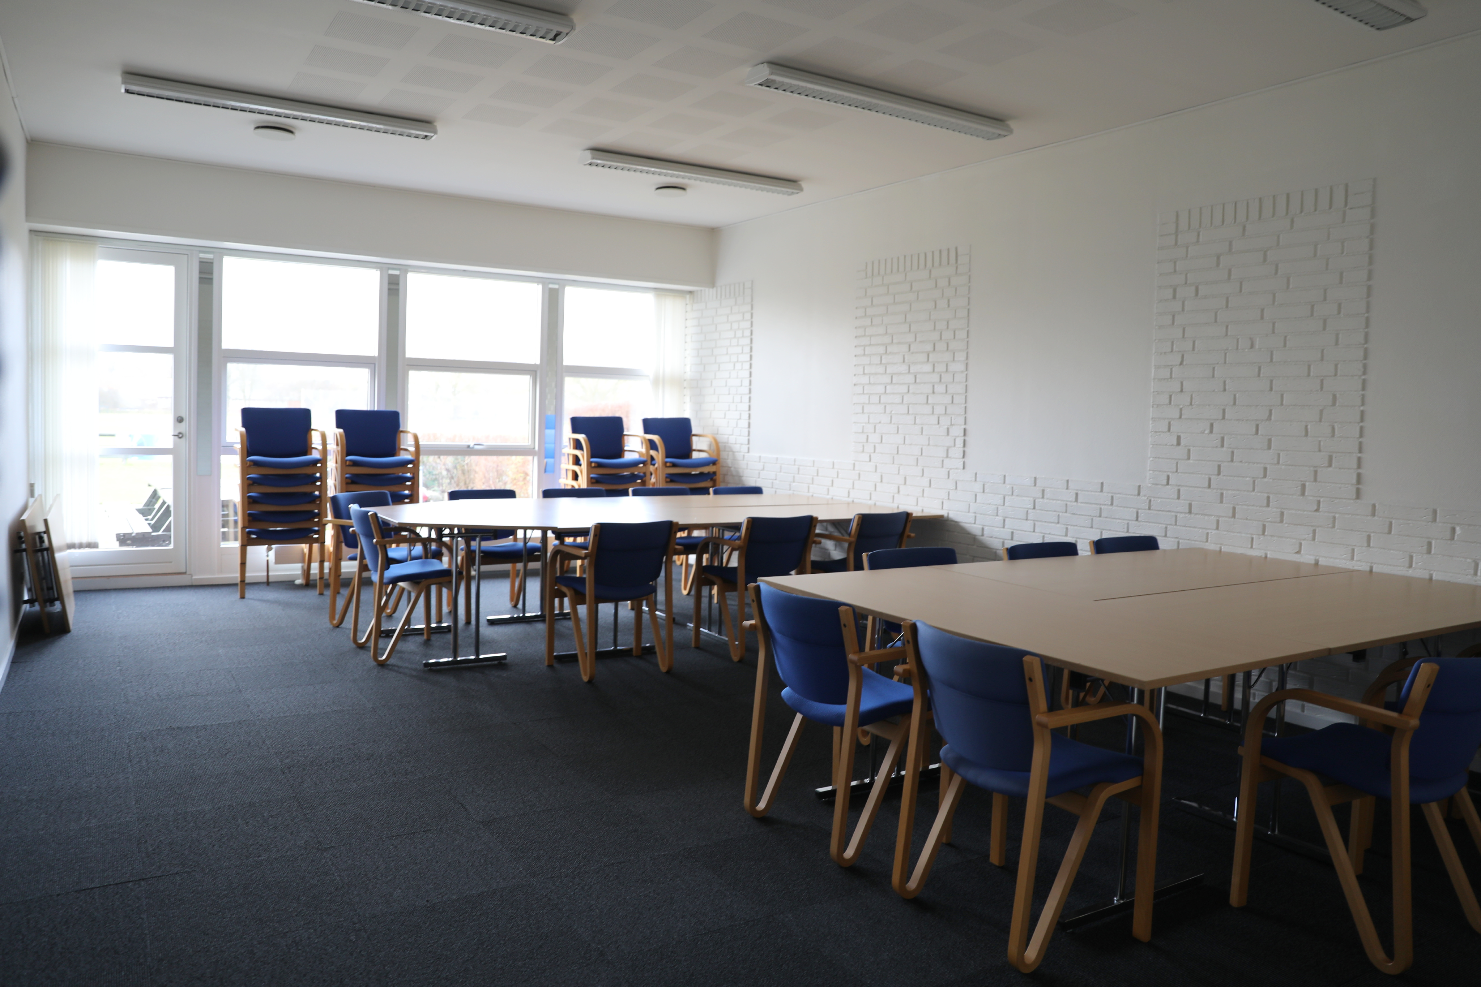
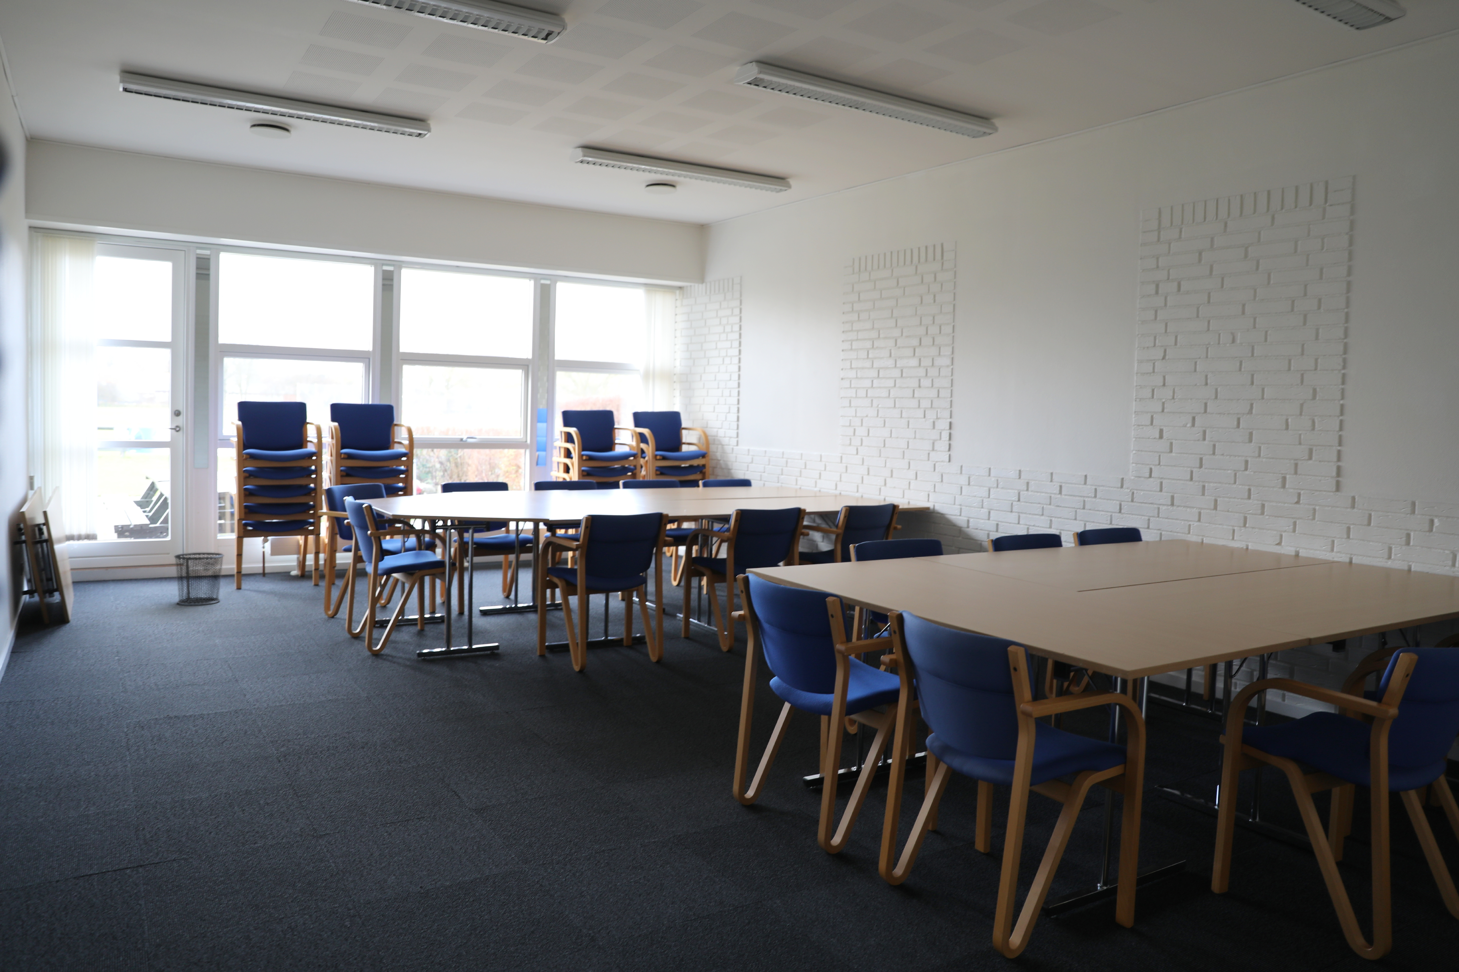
+ waste bin (199, 578)
